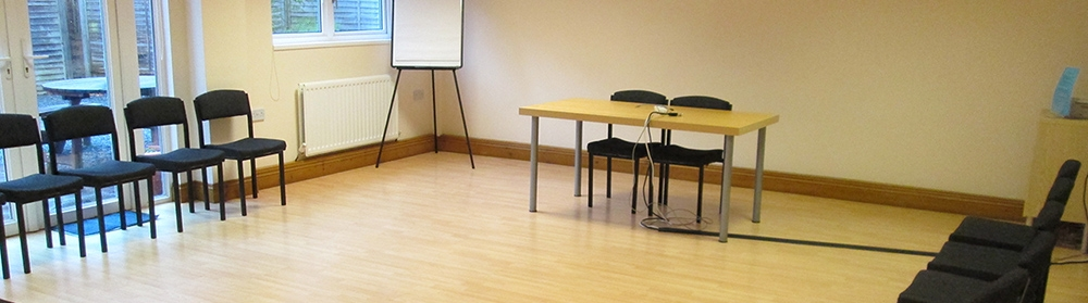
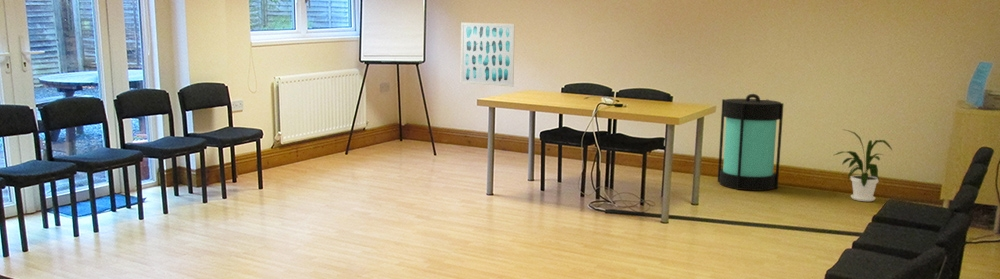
+ lantern (749, 139)
+ house plant (862, 165)
+ wall art (486, 54)
